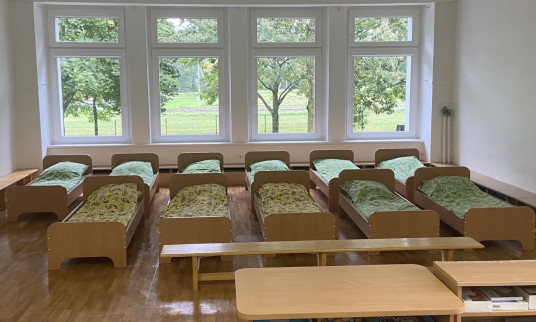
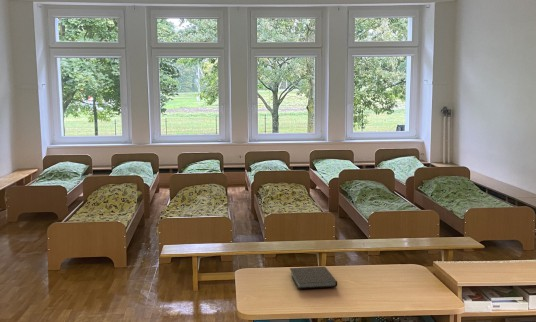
+ notebook (312, 277)
